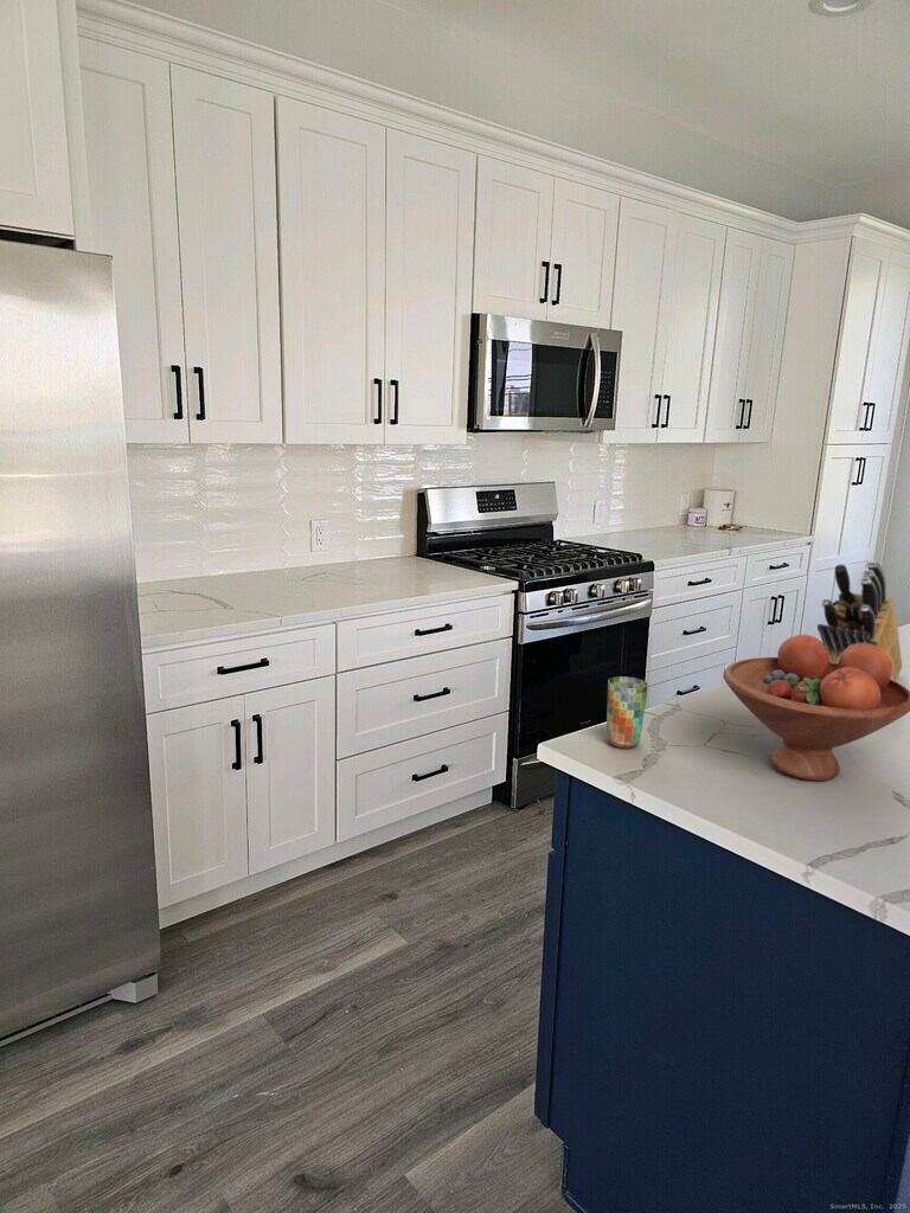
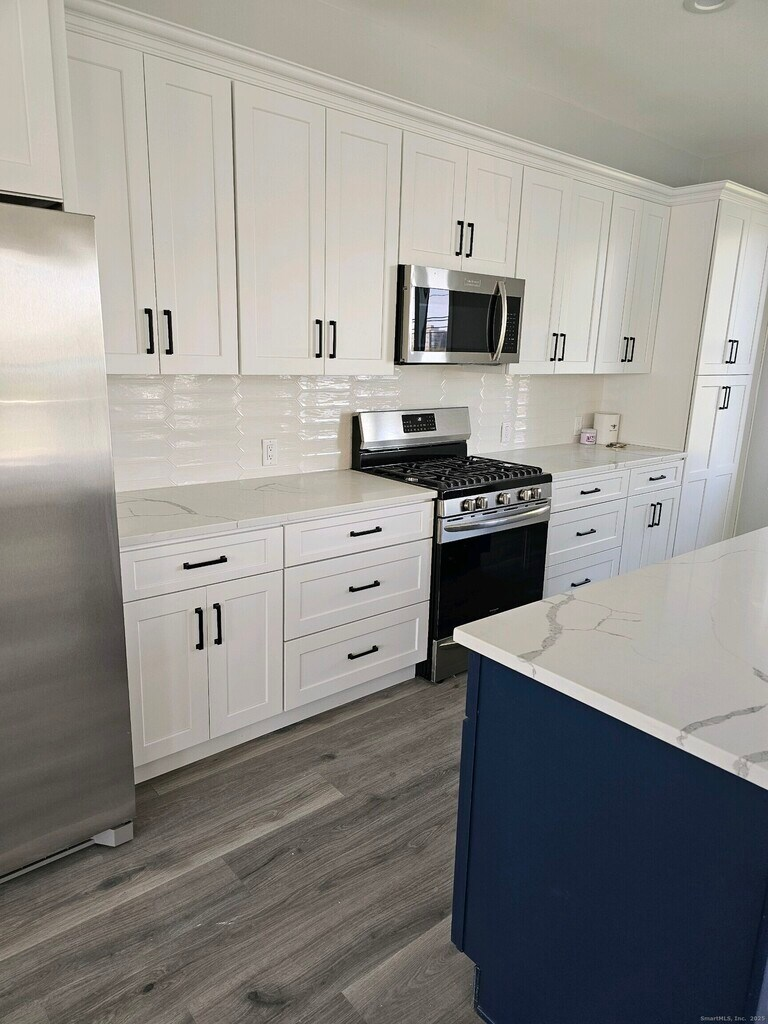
- knife block (864, 622)
- fruit bowl (812, 708)
- cup (624, 712)
